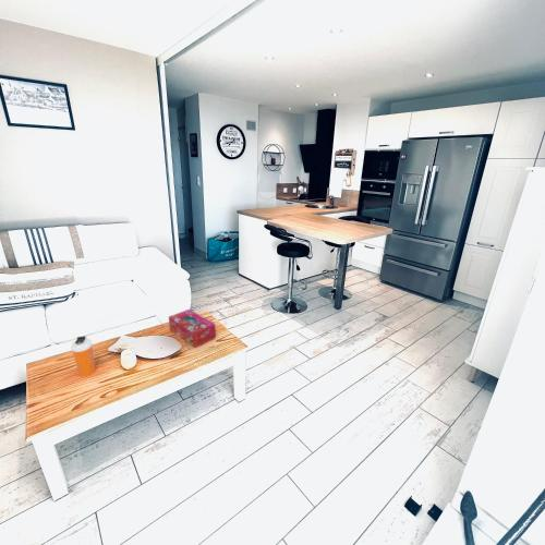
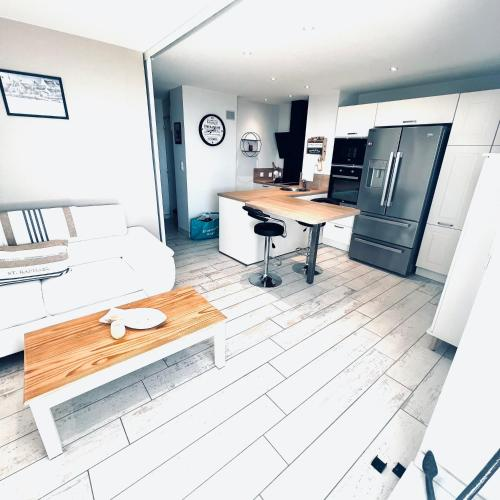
- tissue box (192, 327)
- shaker bottle (84, 355)
